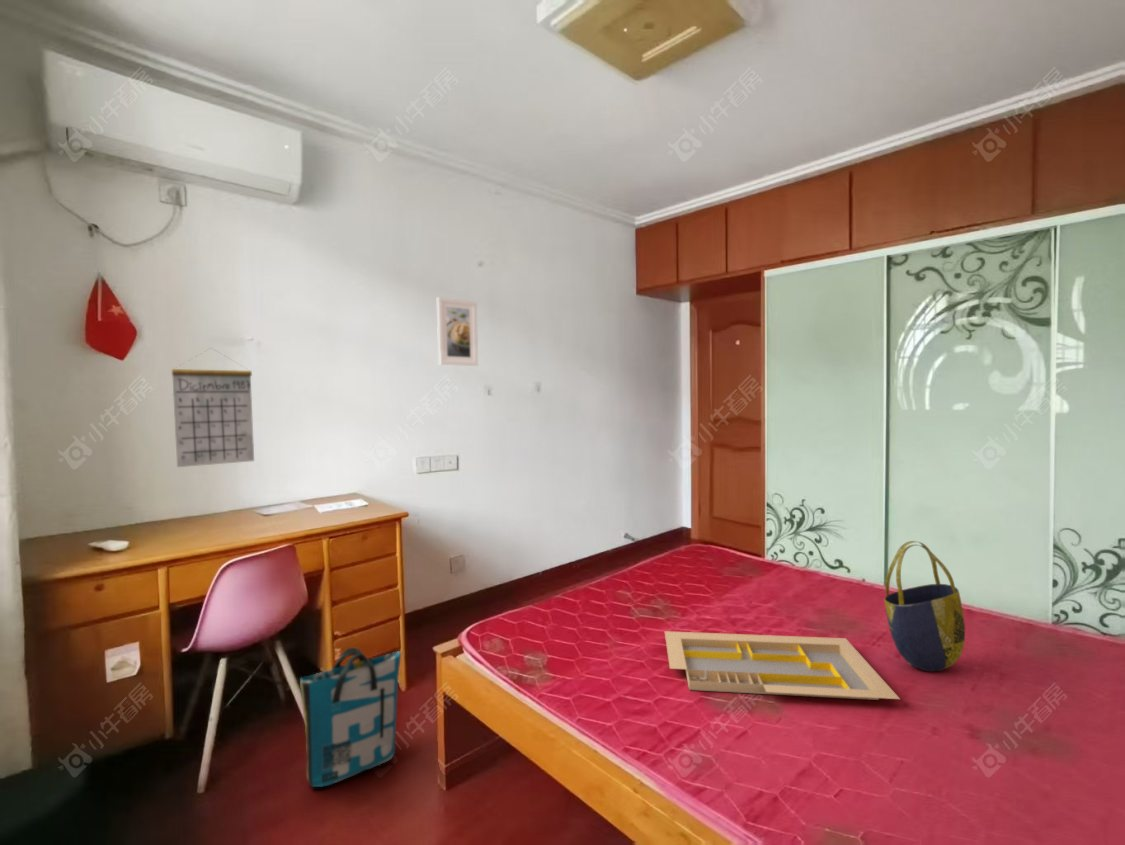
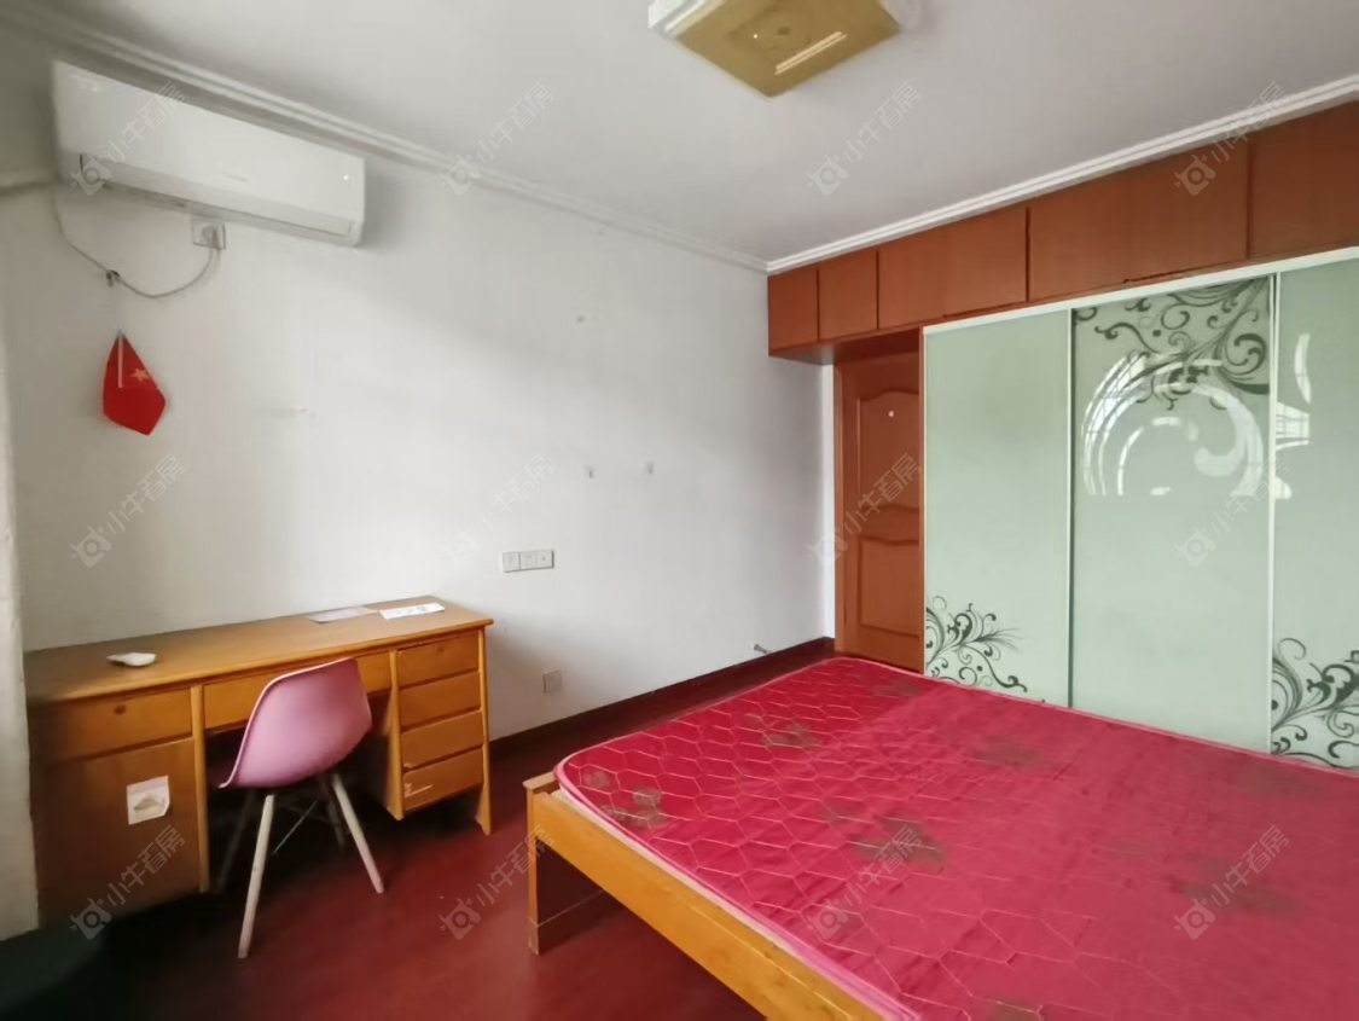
- tote bag (924, 605)
- calendar (214, 406)
- serving tray (766, 664)
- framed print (457, 332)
- tote bag (350, 704)
